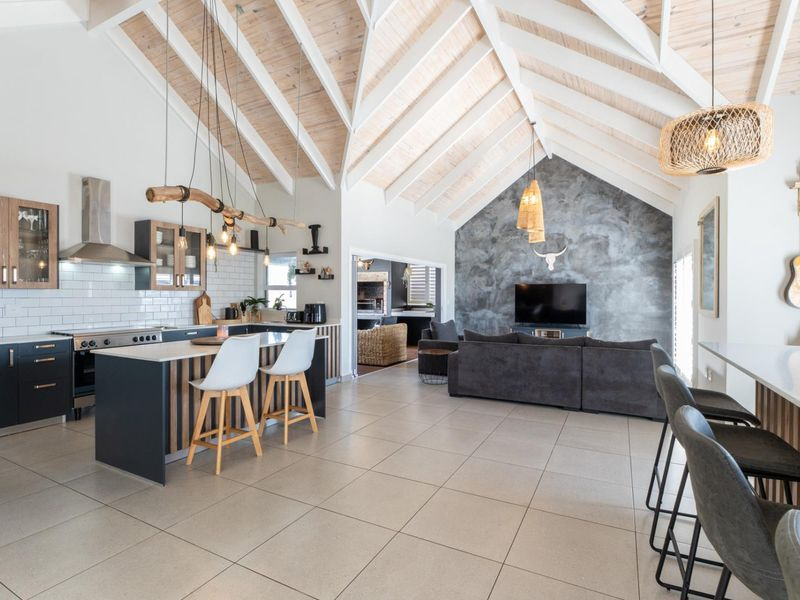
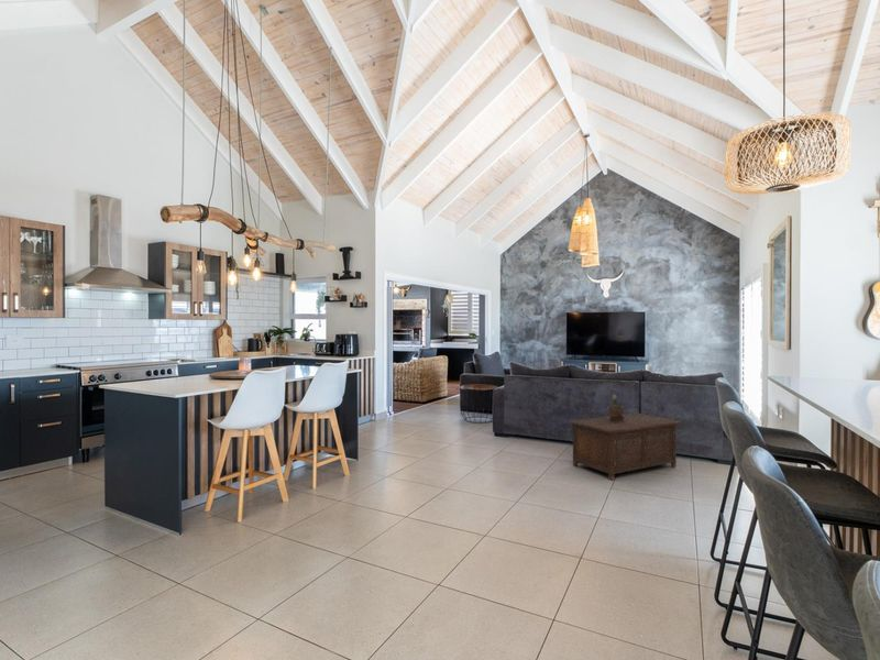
+ potted plant (616, 408)
+ cabinet (625, 443)
